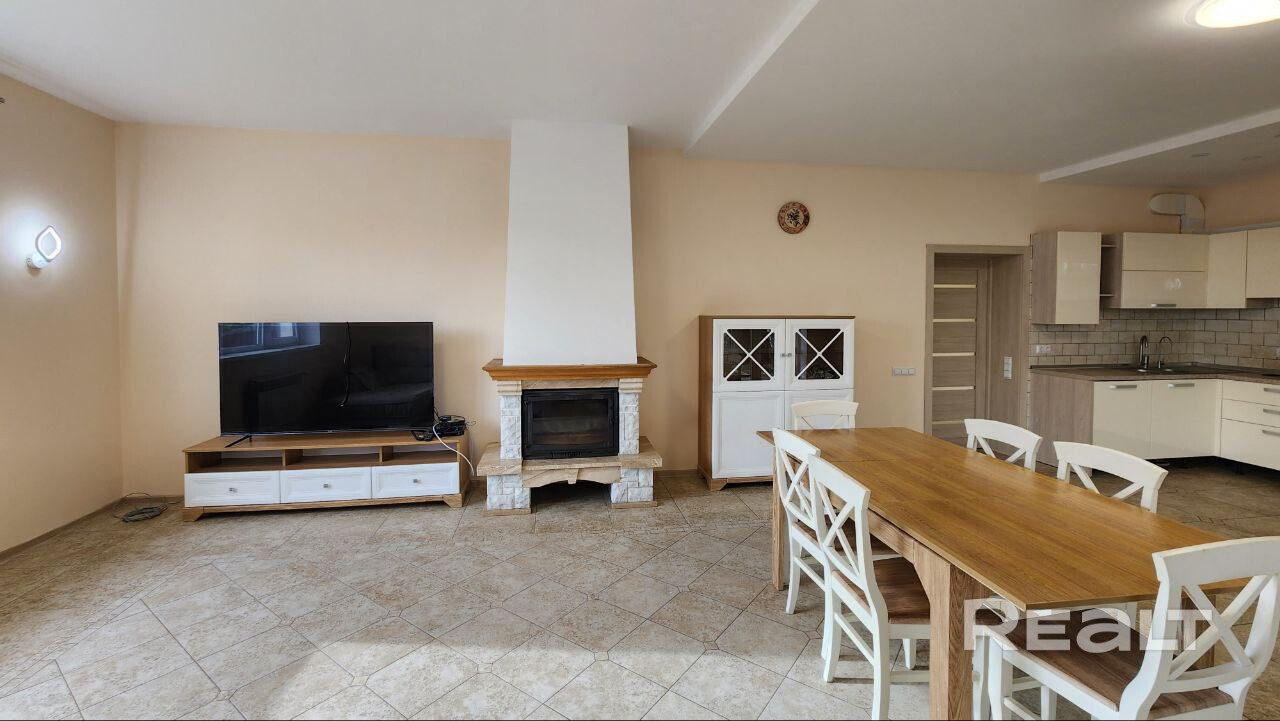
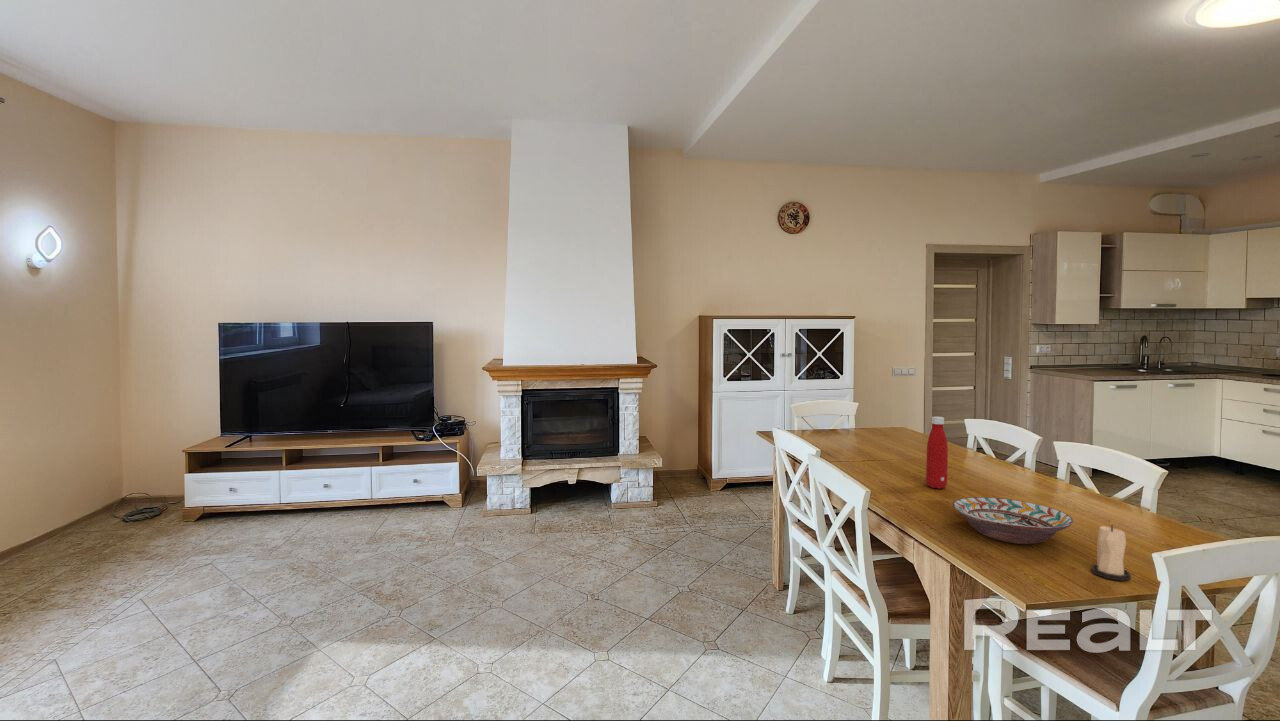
+ decorative bowl (1009, 523)
+ bottle (937, 451)
+ candle (1111, 549)
